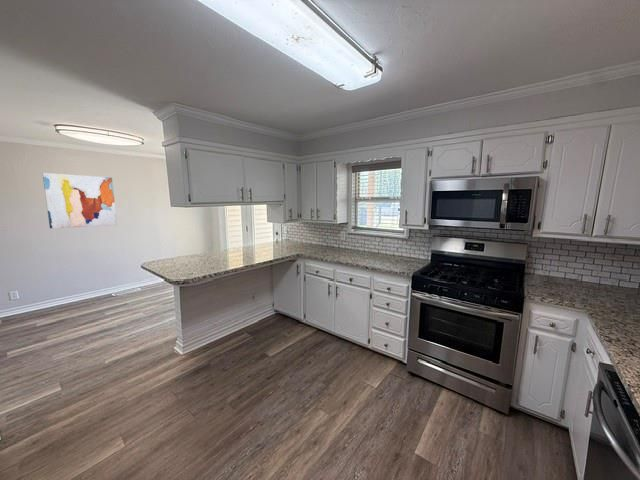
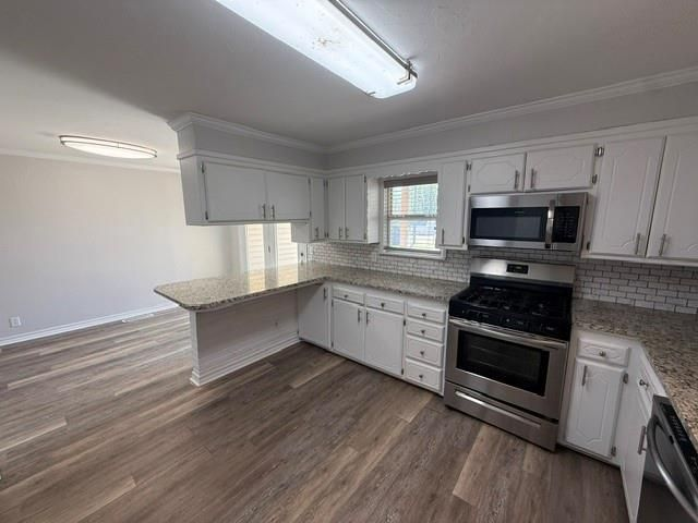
- wall art (82, 201)
